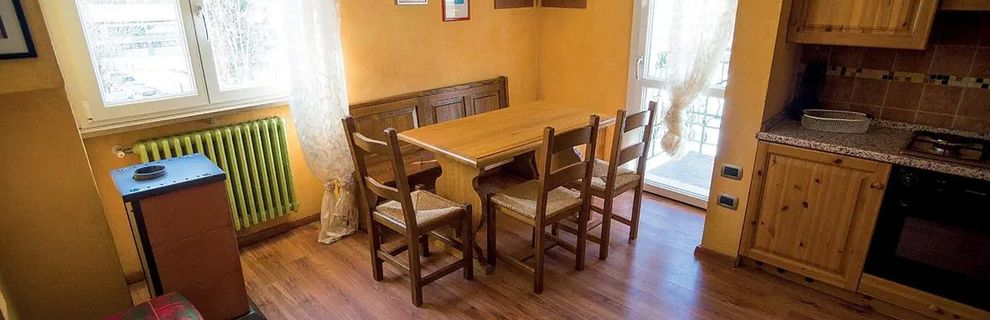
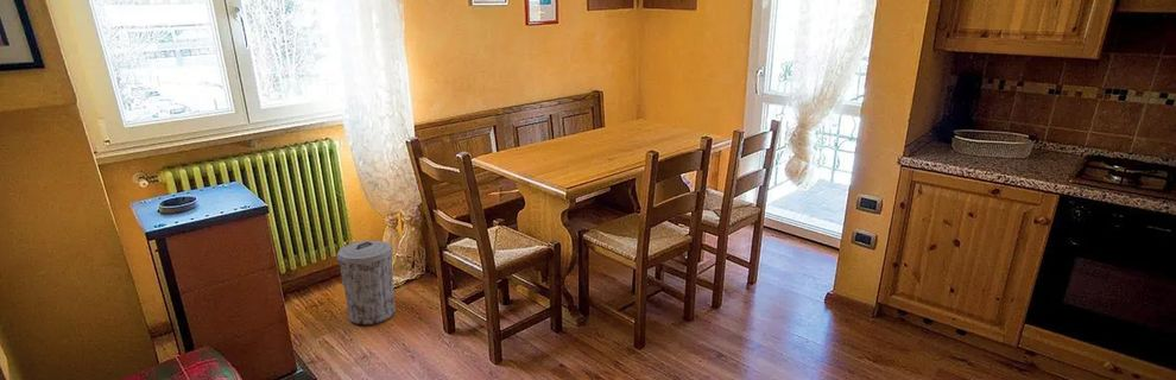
+ trash can (367, 279)
